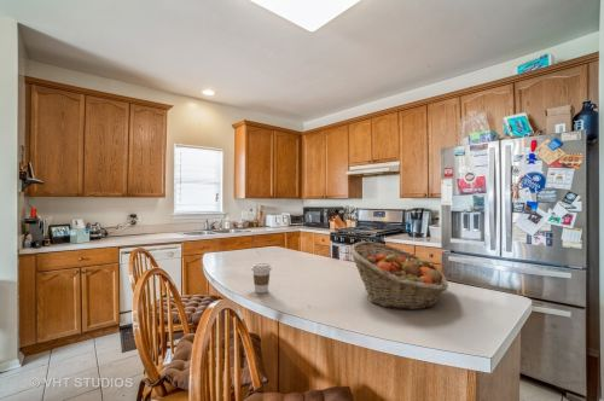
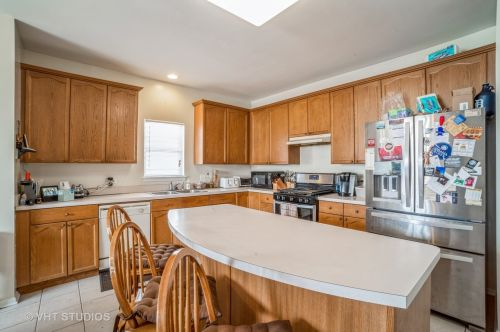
- coffee cup (261, 277)
- fruit basket (396, 271)
